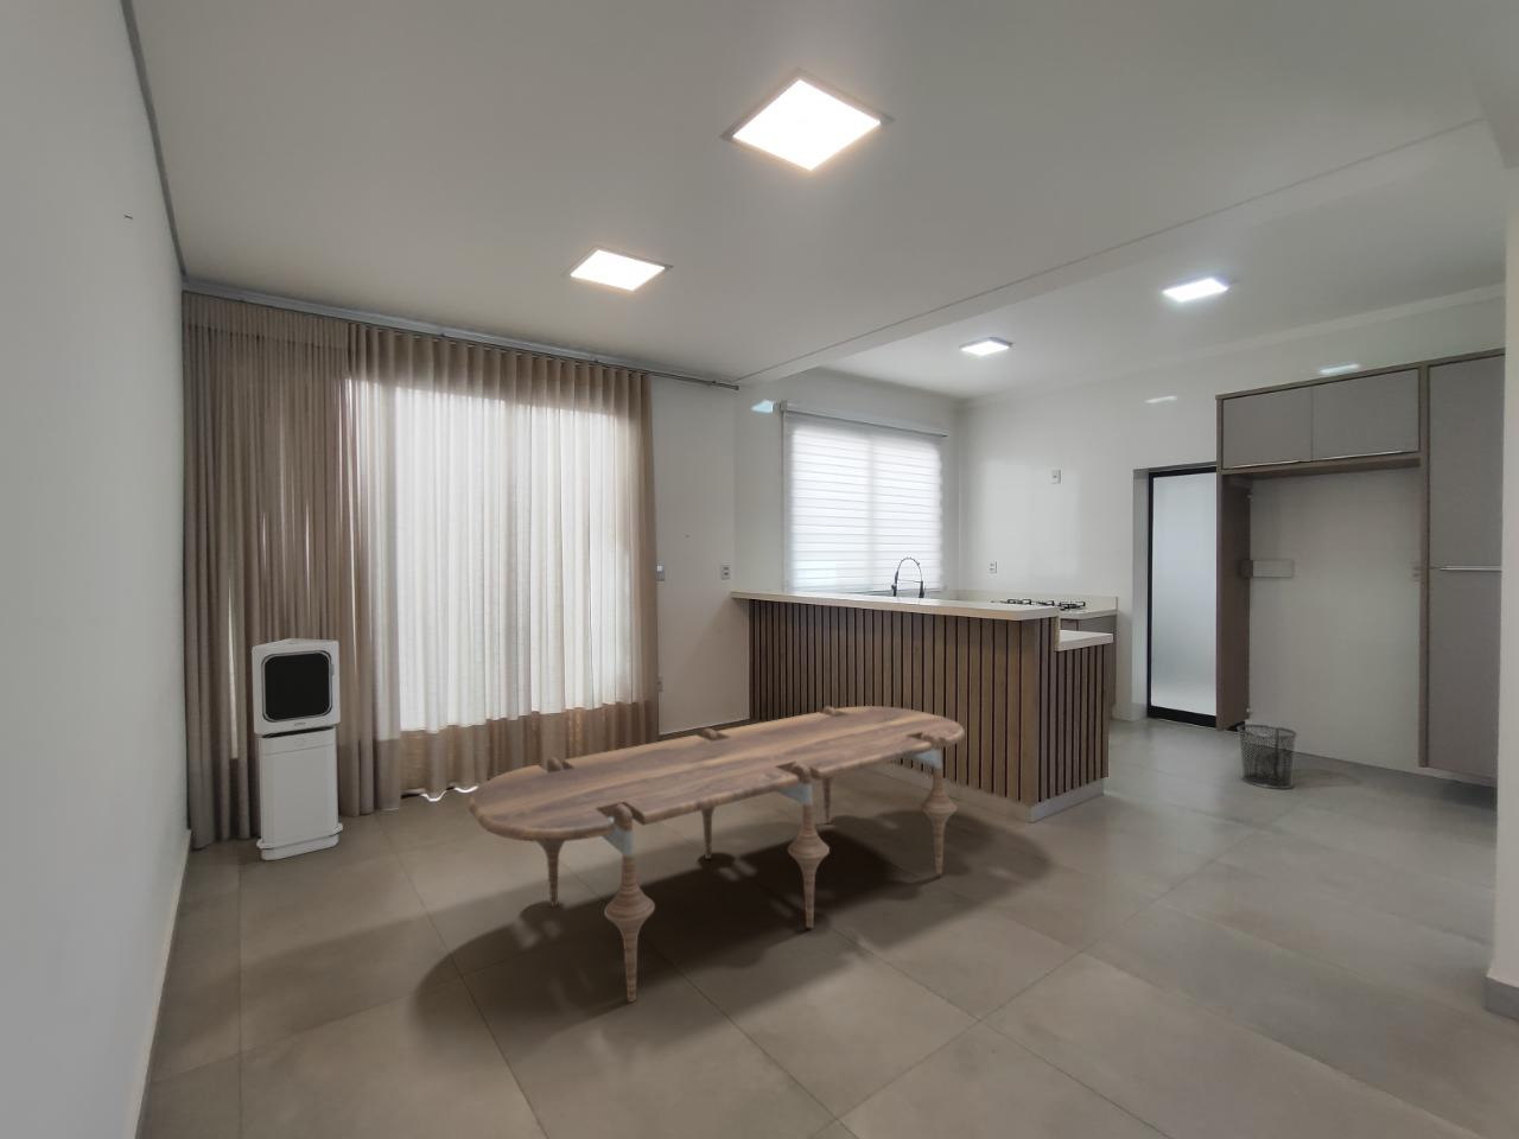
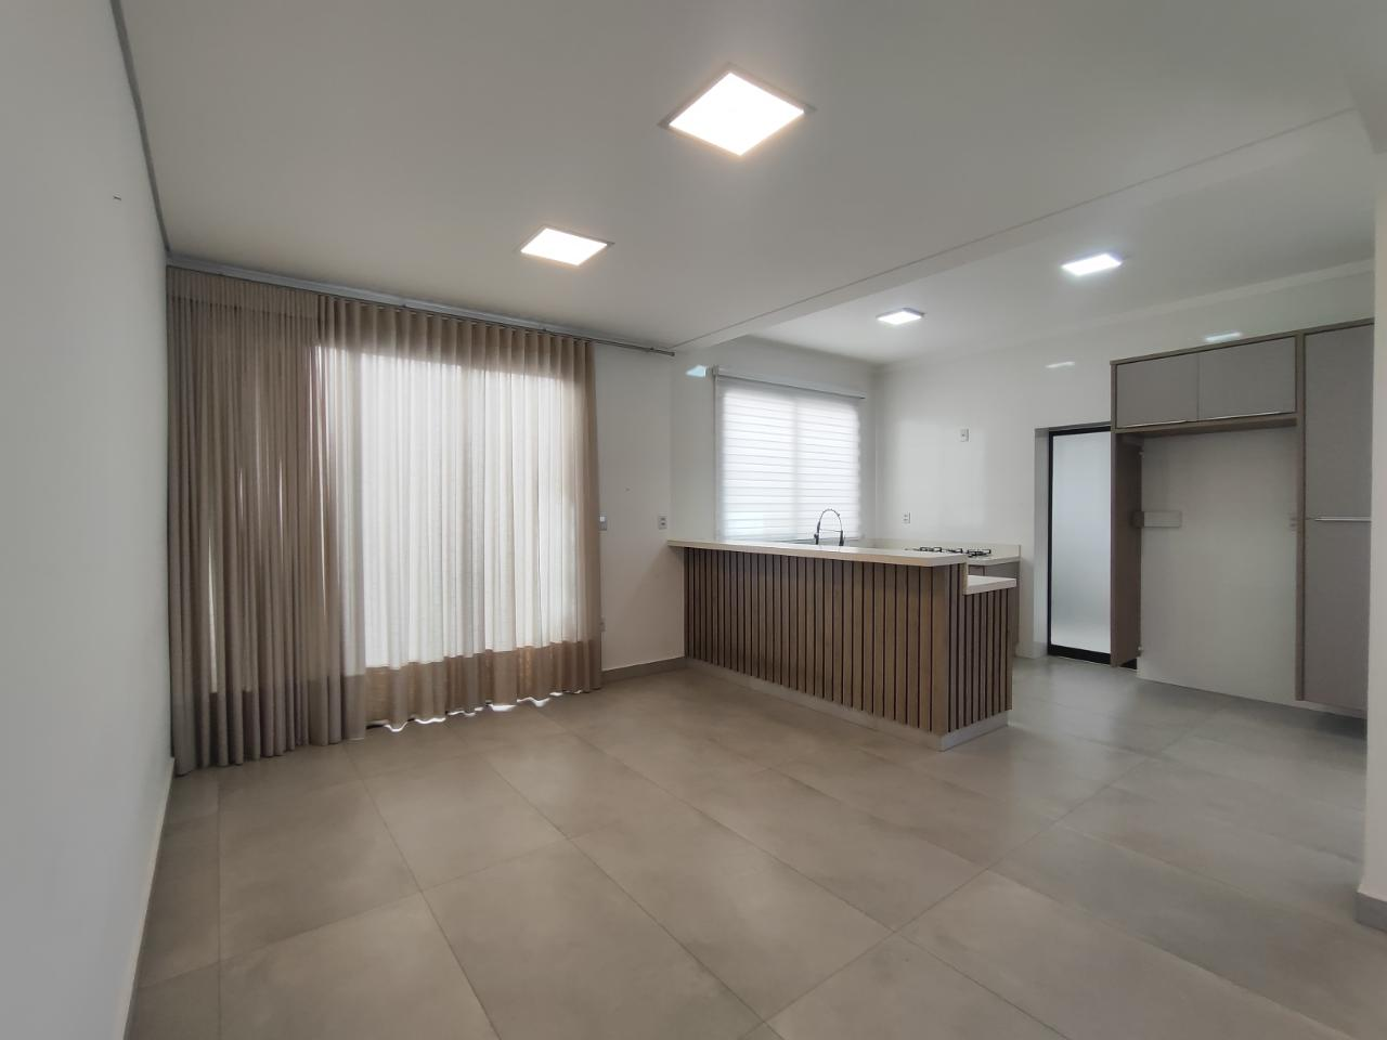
- waste bin (1267, 756)
- air purifier (297, 742)
- dining table (749, 797)
